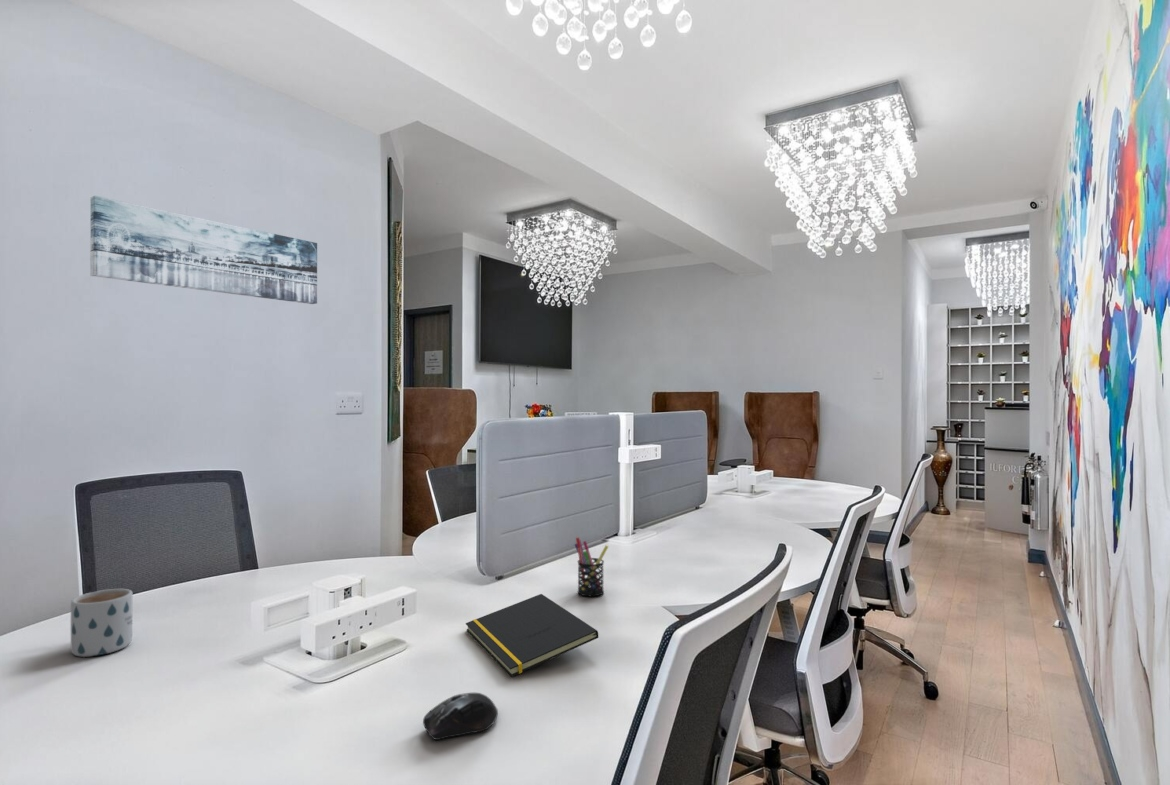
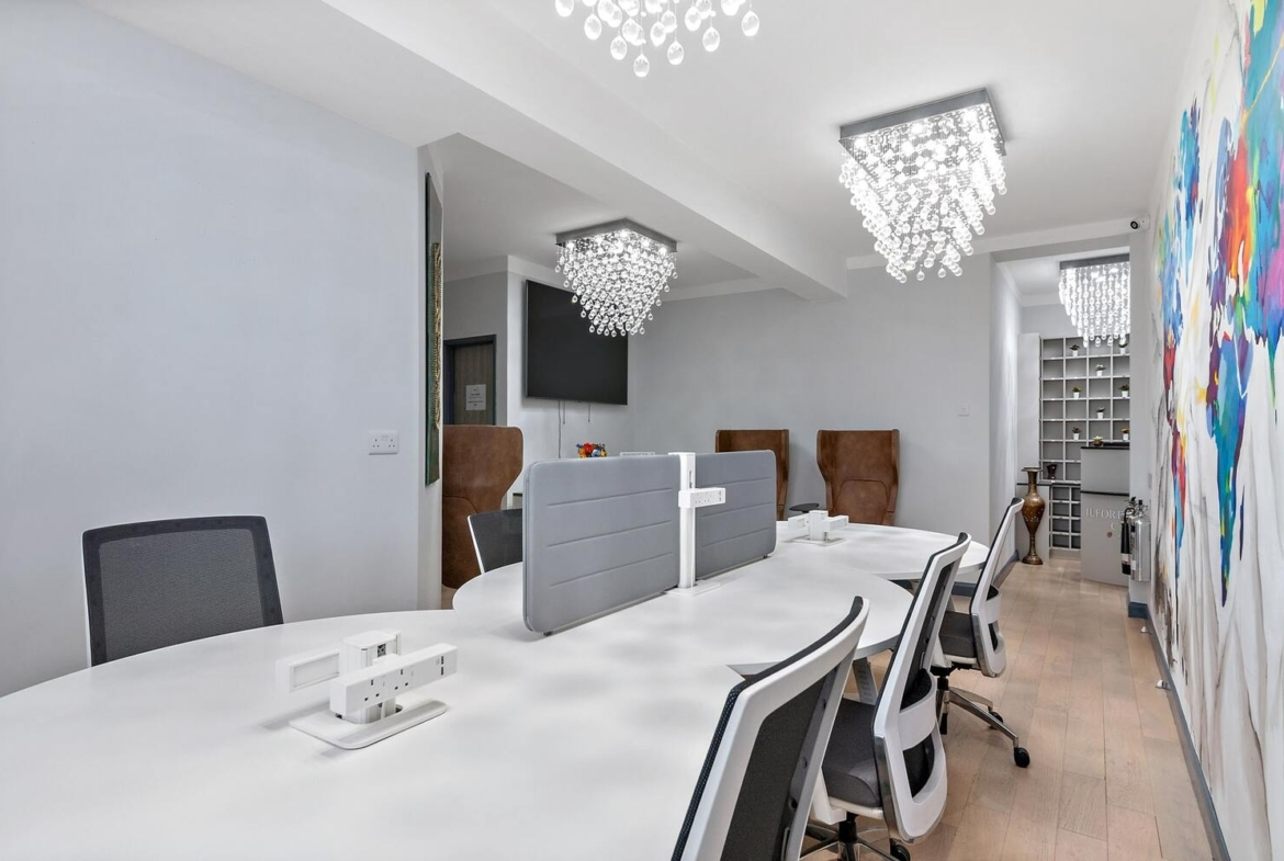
- wall art (218, 257)
- computer mouse (461, 709)
- pen holder (588, 566)
- notepad (528, 630)
- mug (103, 618)
